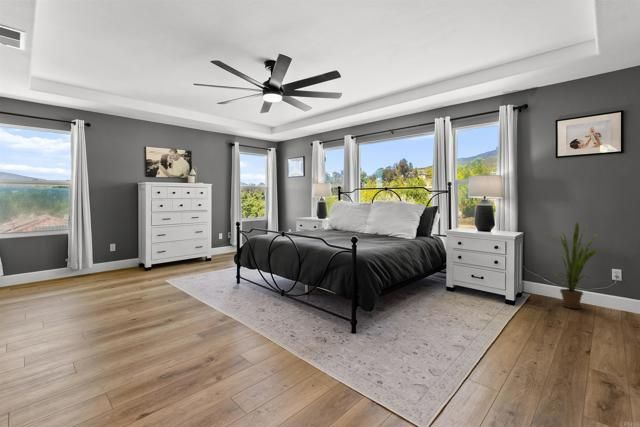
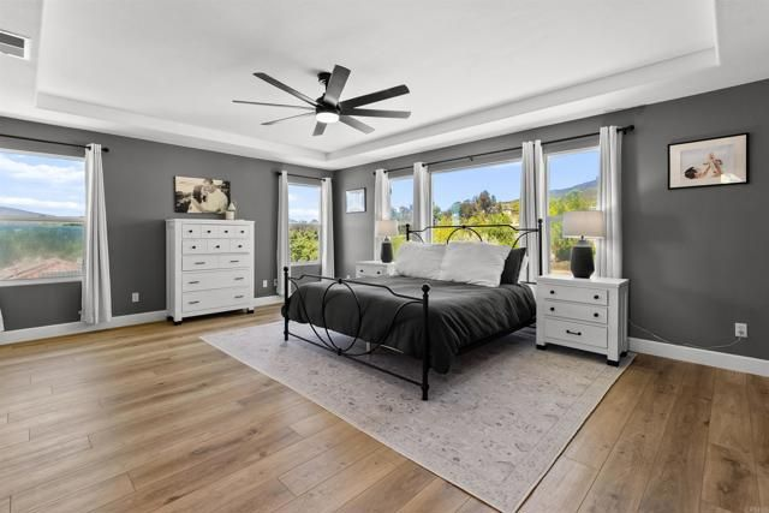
- house plant (569, 263)
